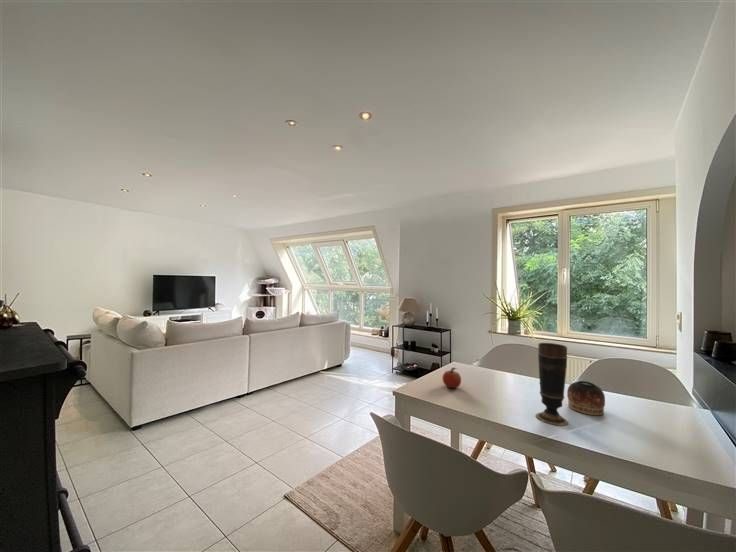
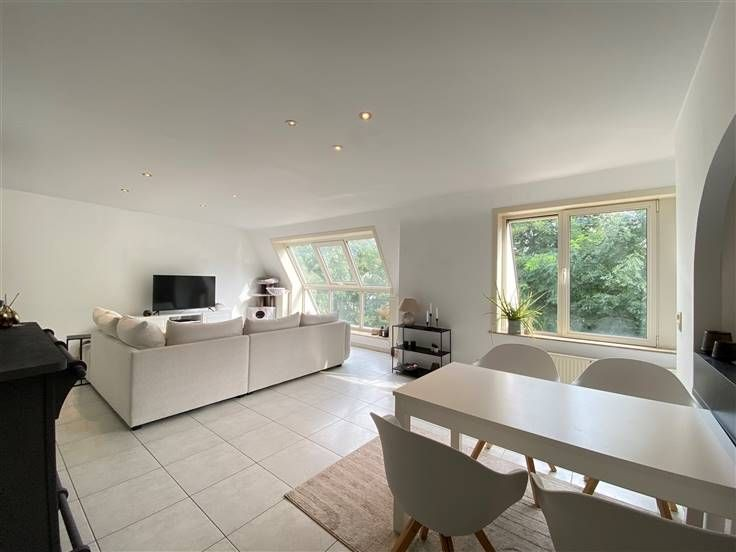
- bowl (585, 396)
- fruit (451, 377)
- vase (551, 382)
